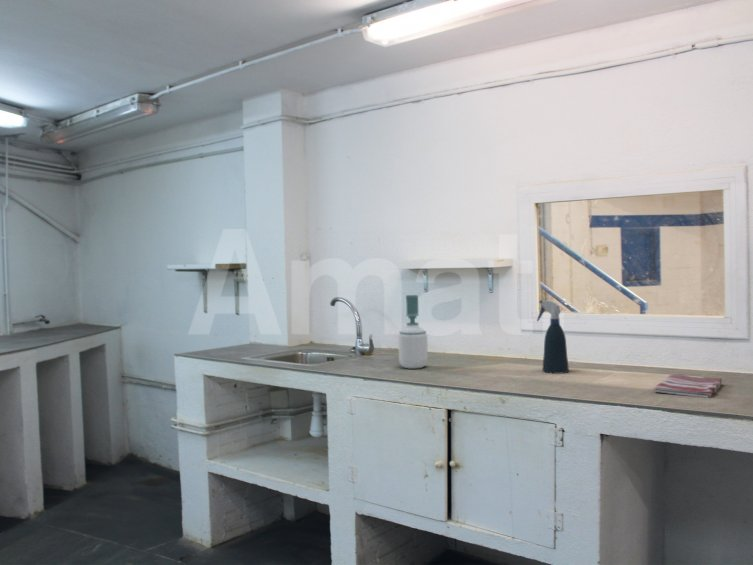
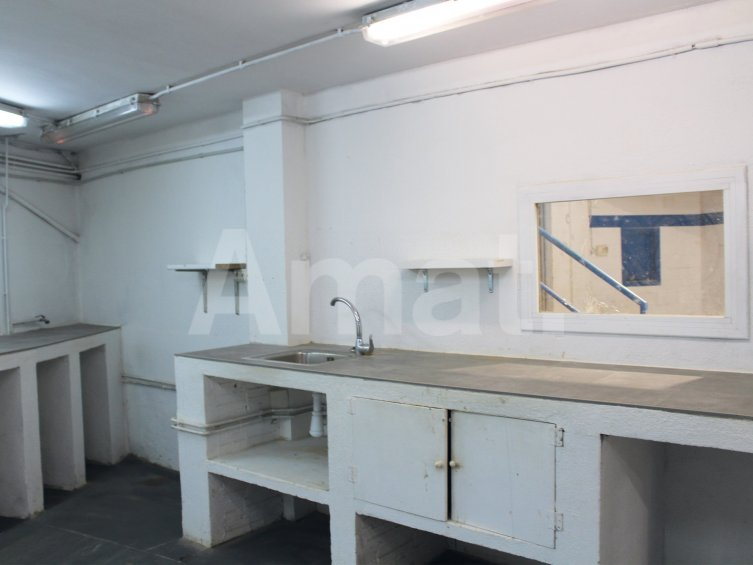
- soap bottle (412, 330)
- spray bottle (553, 335)
- dish towel (688, 385)
